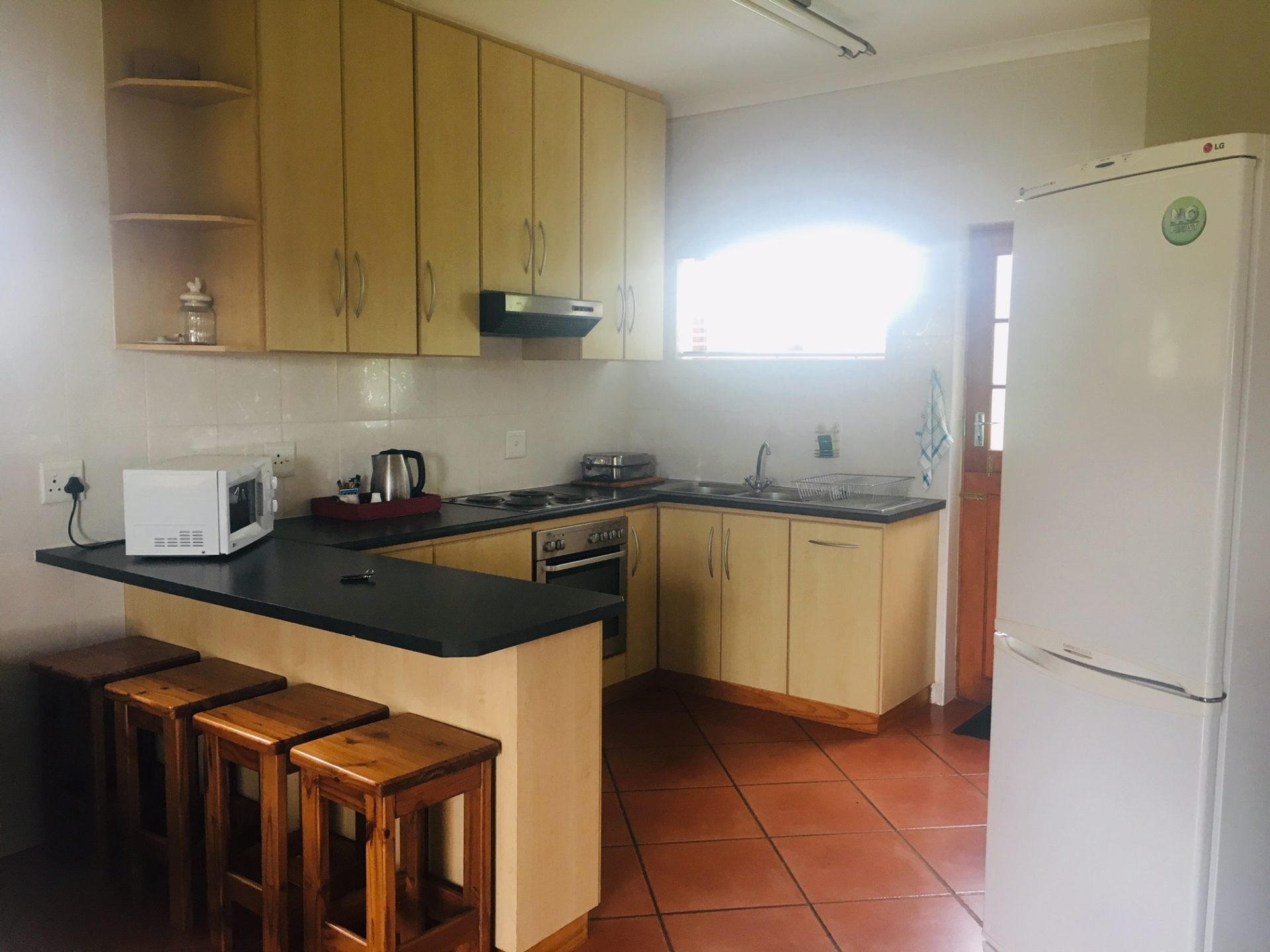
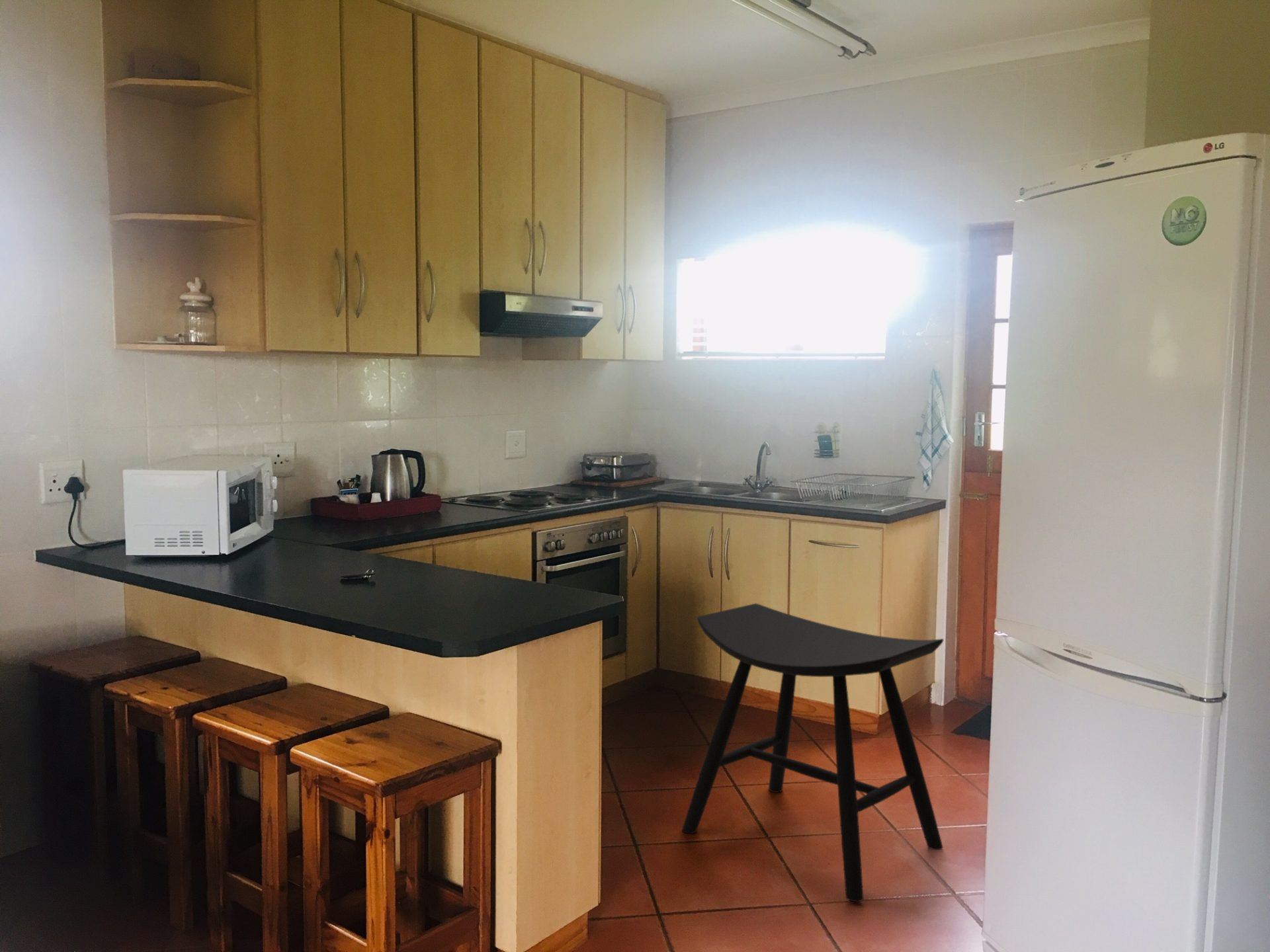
+ stool (835, 734)
